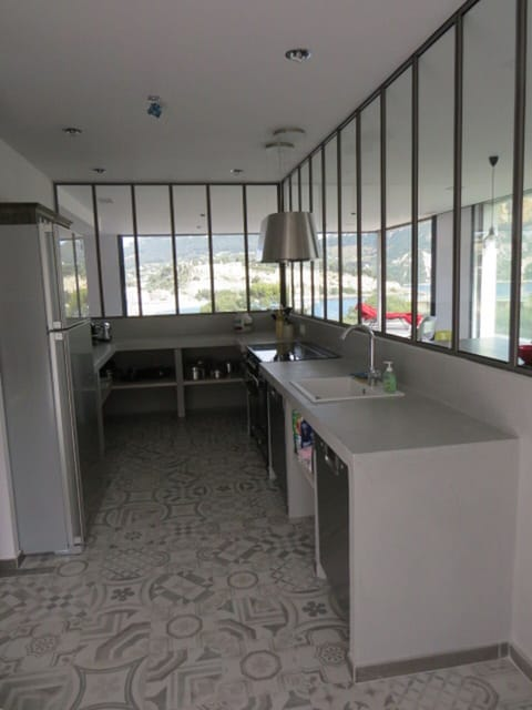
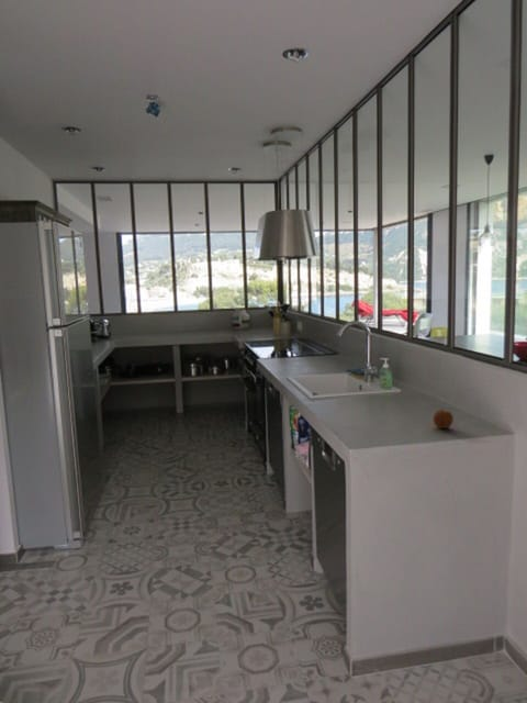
+ apple (442, 417)
